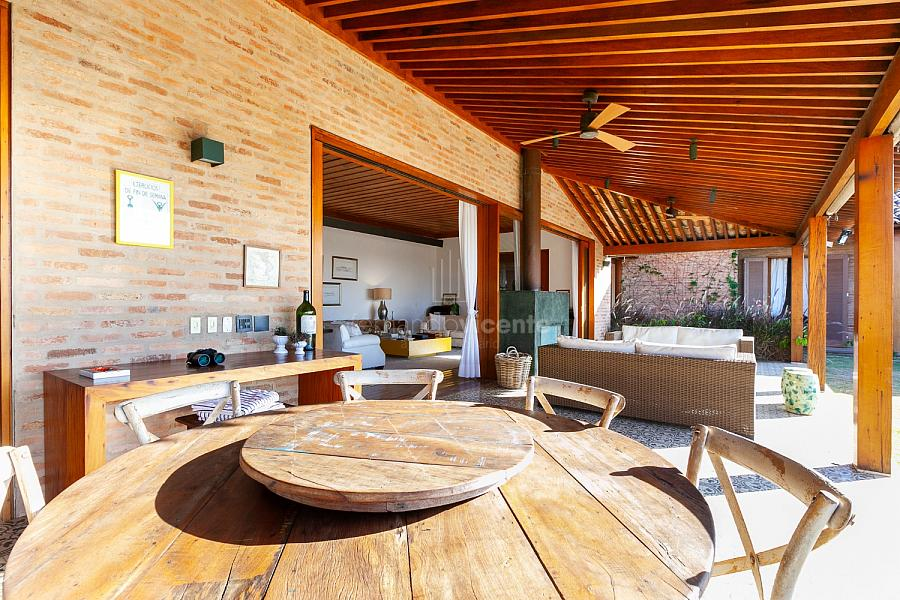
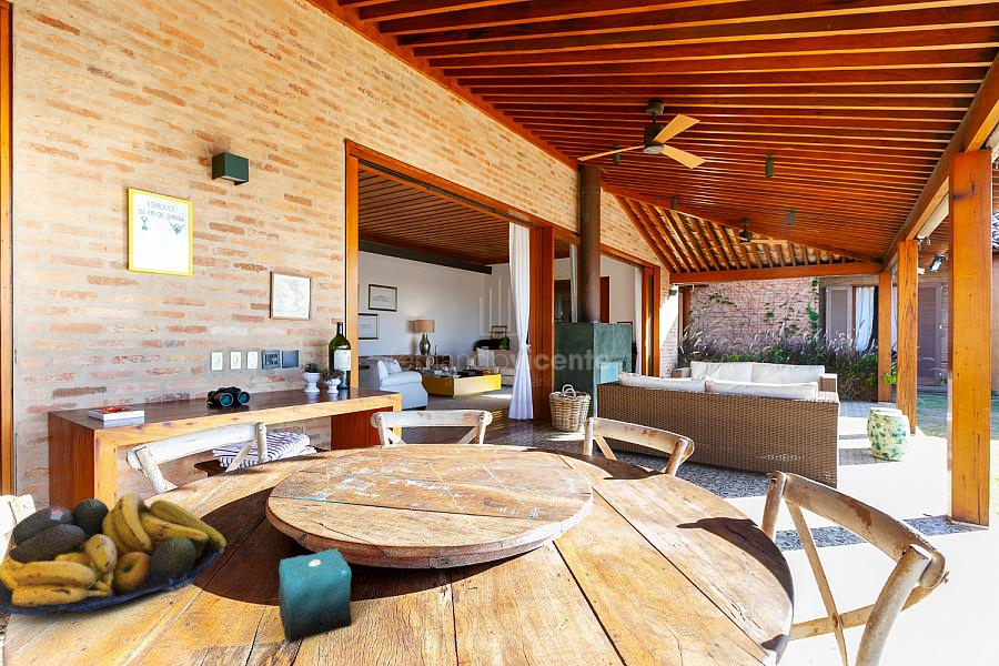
+ candle (313, 579)
+ fruit bowl (114, 534)
